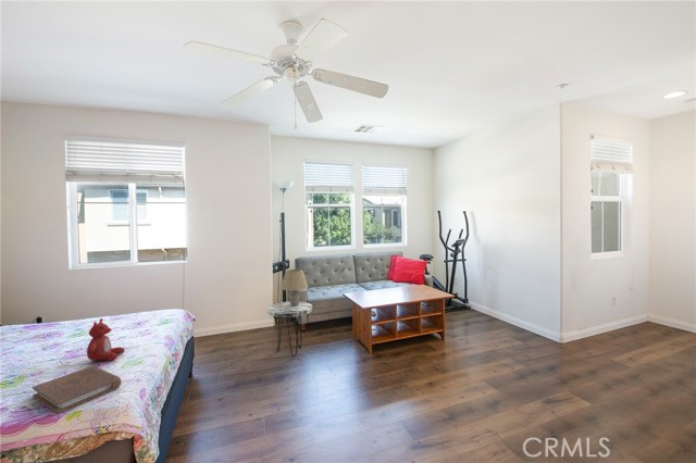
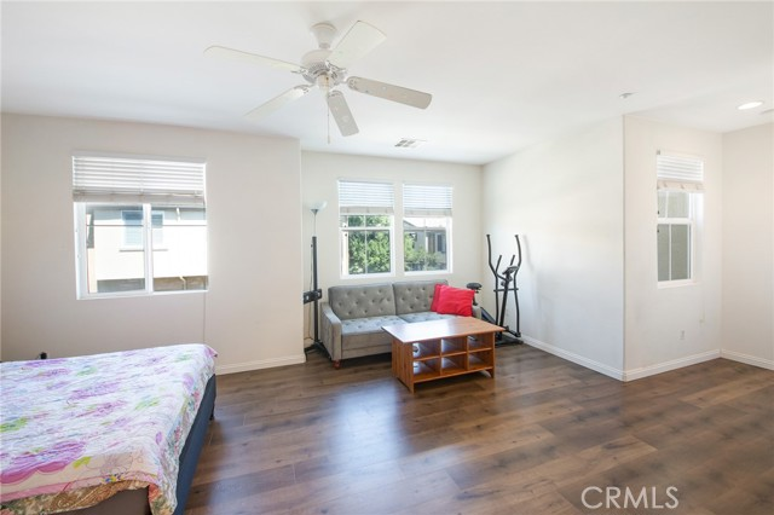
- table lamp (294, 287)
- book (78, 386)
- stuffed bear (105, 338)
- side table (288, 328)
